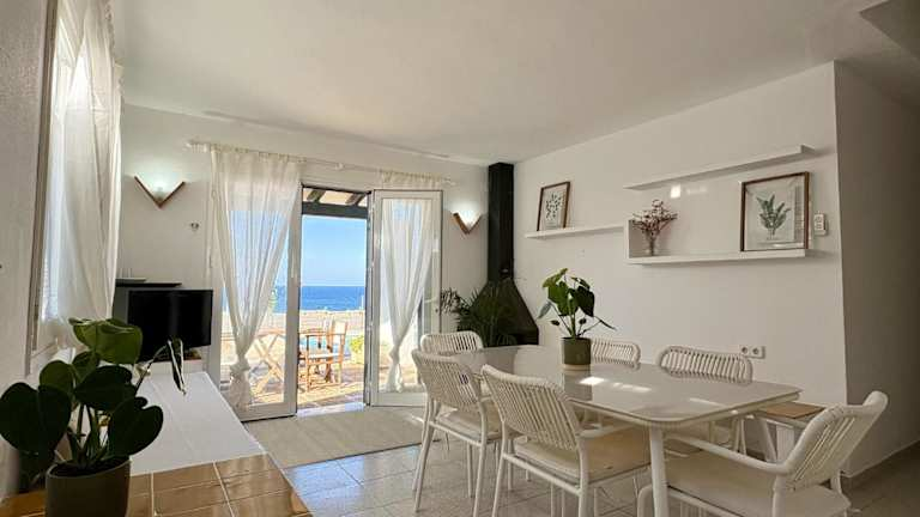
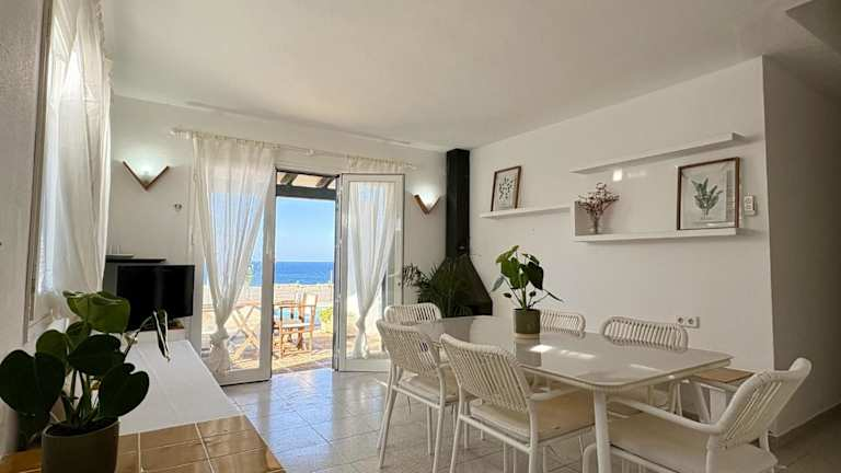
- rug (308, 436)
